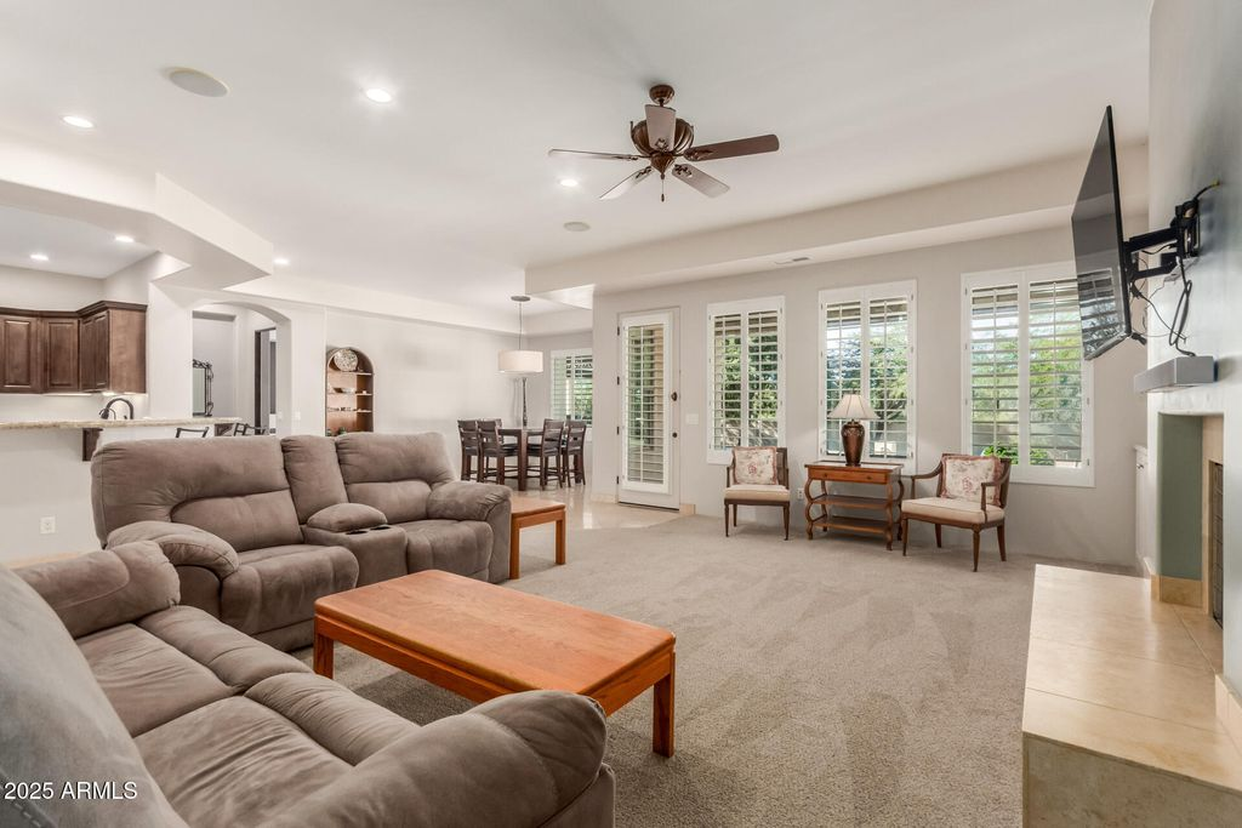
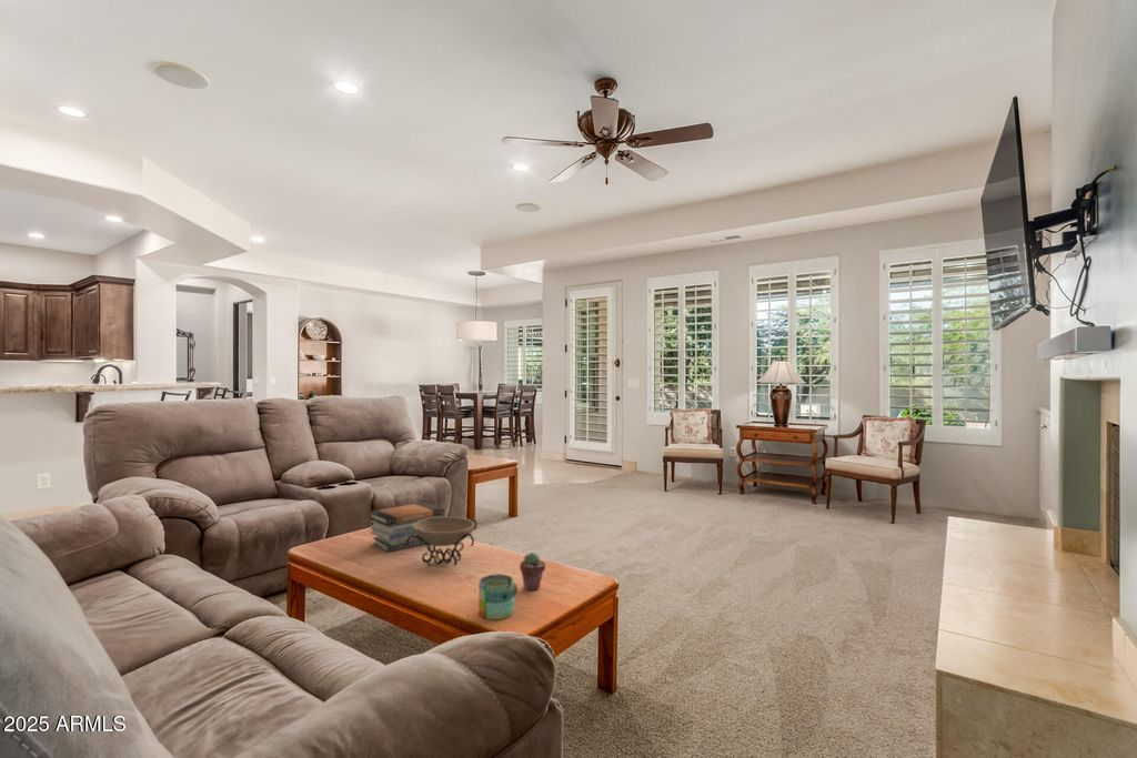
+ book stack (406, 525)
+ mug (500, 594)
+ potted succulent (532, 569)
+ decorative bowl (443, 543)
